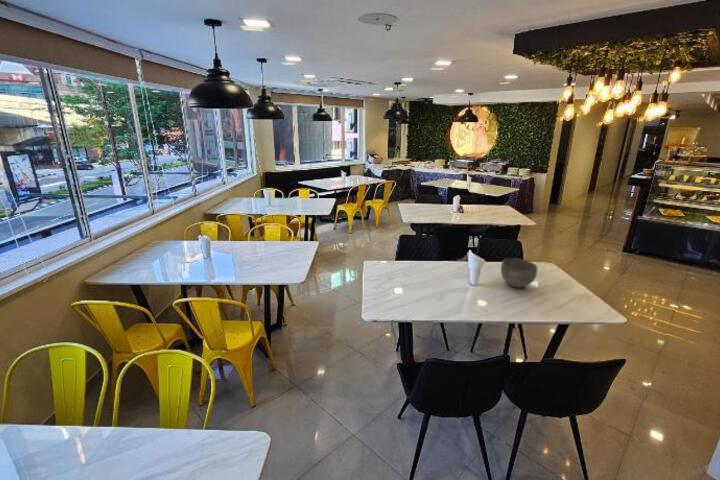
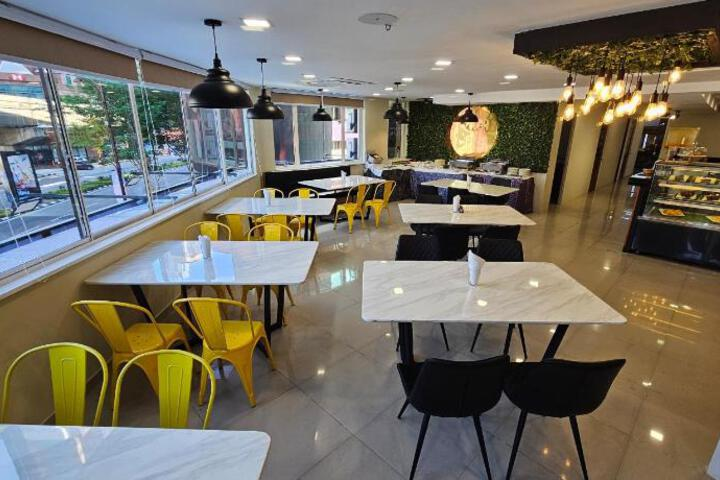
- bowl (518, 274)
